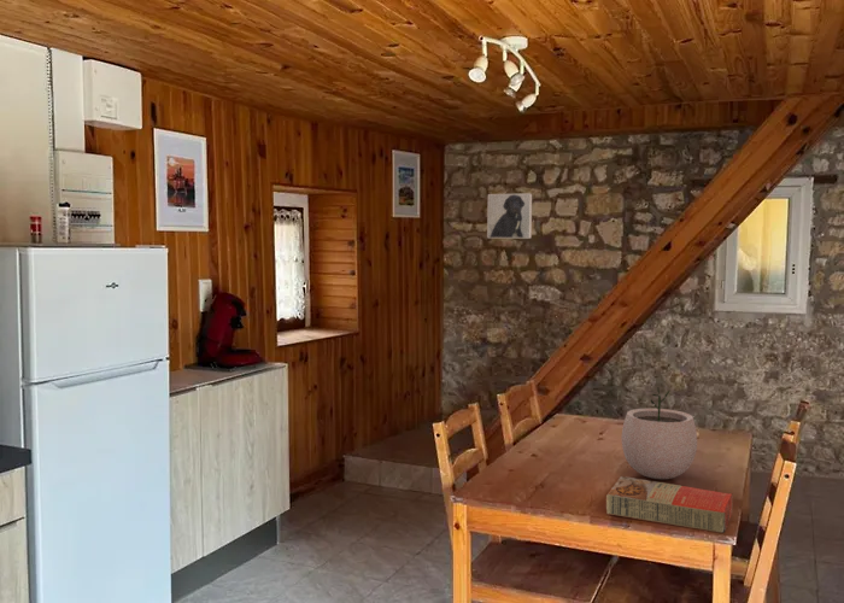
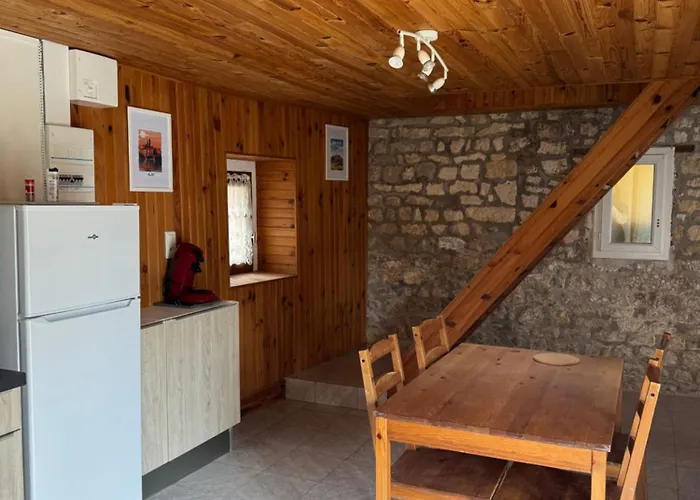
- macaroni box (668, 503)
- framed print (509, 216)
- plant pot (658, 432)
